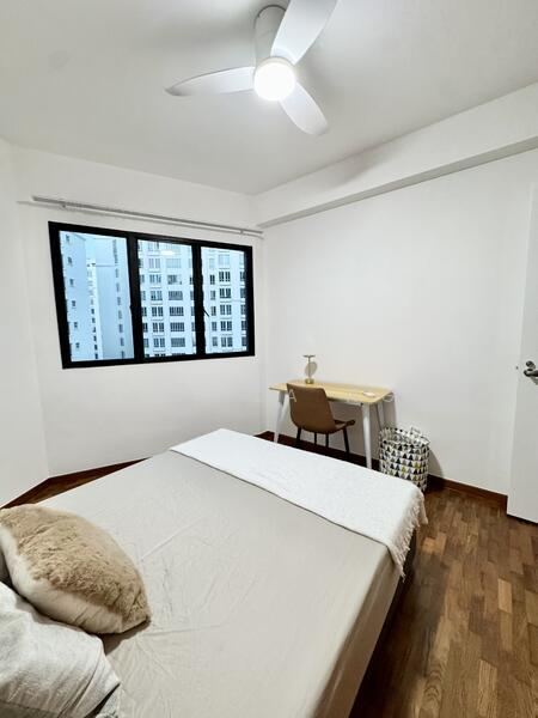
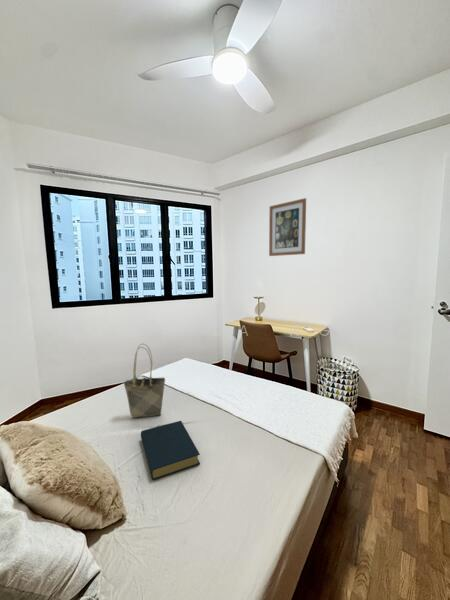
+ wall art (286, 229)
+ hardback book (168, 446)
+ tote bag (144, 381)
